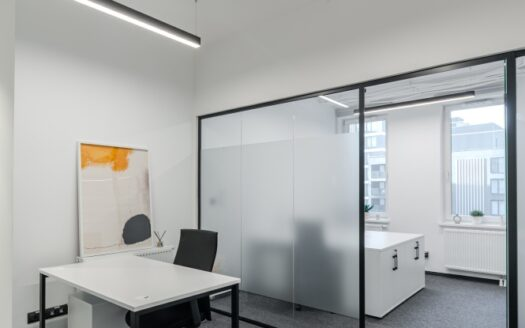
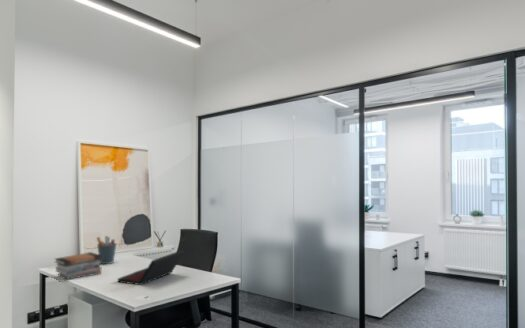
+ book stack (78, 266)
+ pen holder (106, 248)
+ laptop (152, 265)
